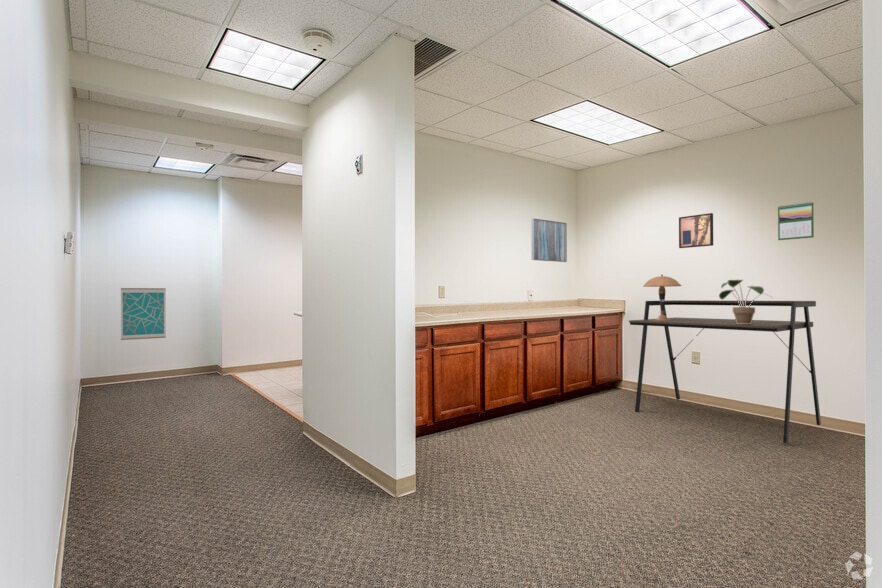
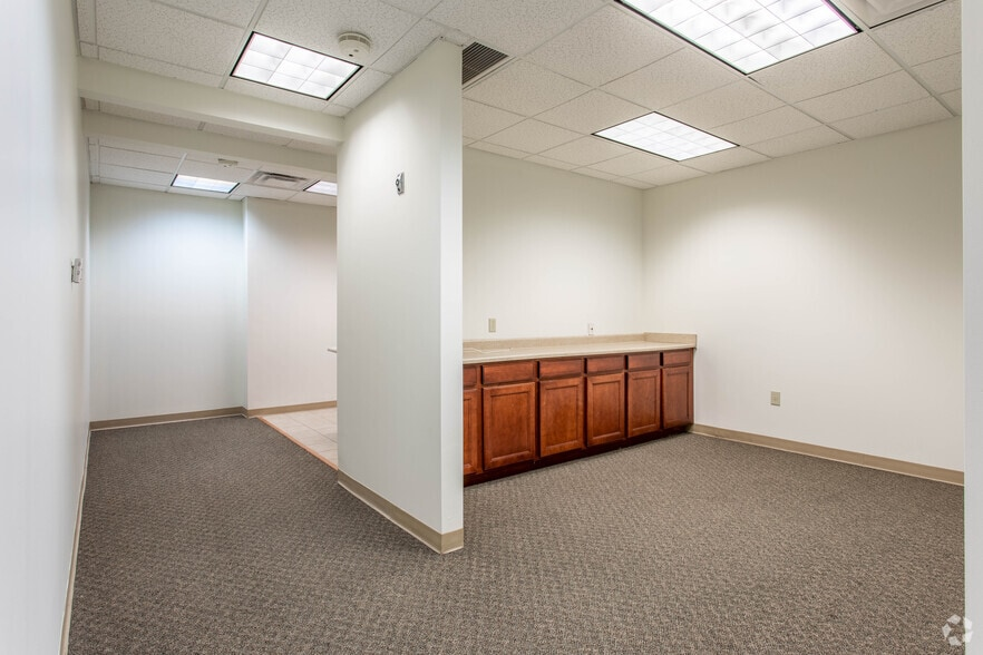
- desk (719, 328)
- wall art (549, 240)
- wall art (695, 231)
- wall art (143, 313)
- potted plant (745, 301)
- calendar (795, 220)
- table lamp (662, 297)
